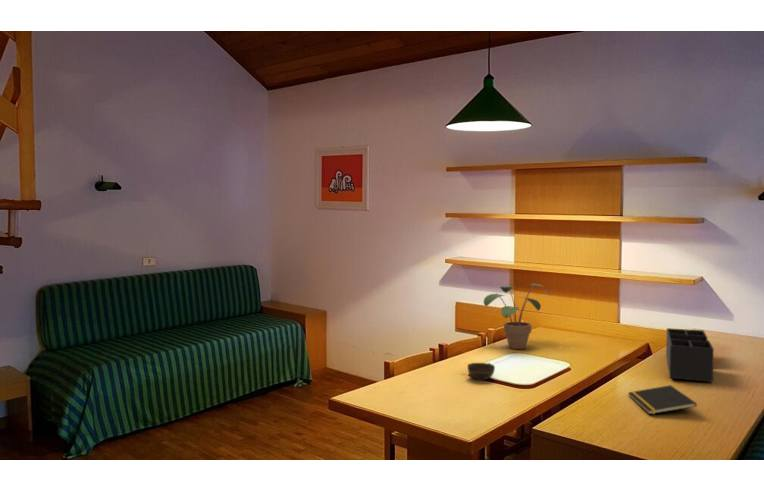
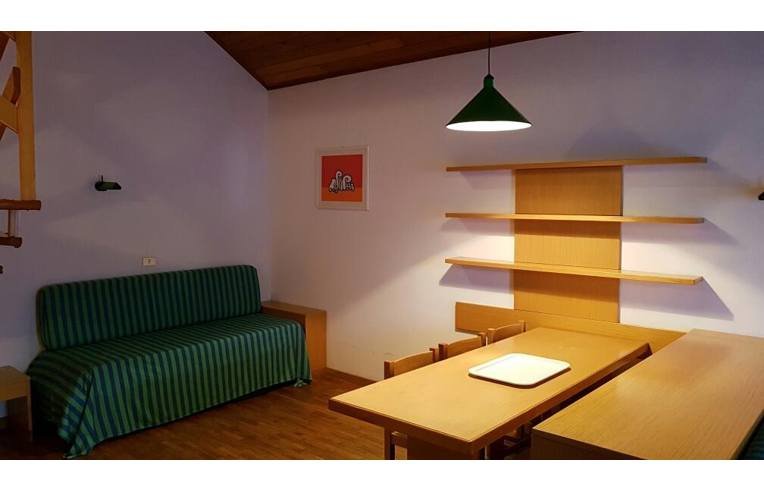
- cup (482, 371)
- potted plant (515, 315)
- desk organizer (687, 352)
- notepad (660, 399)
